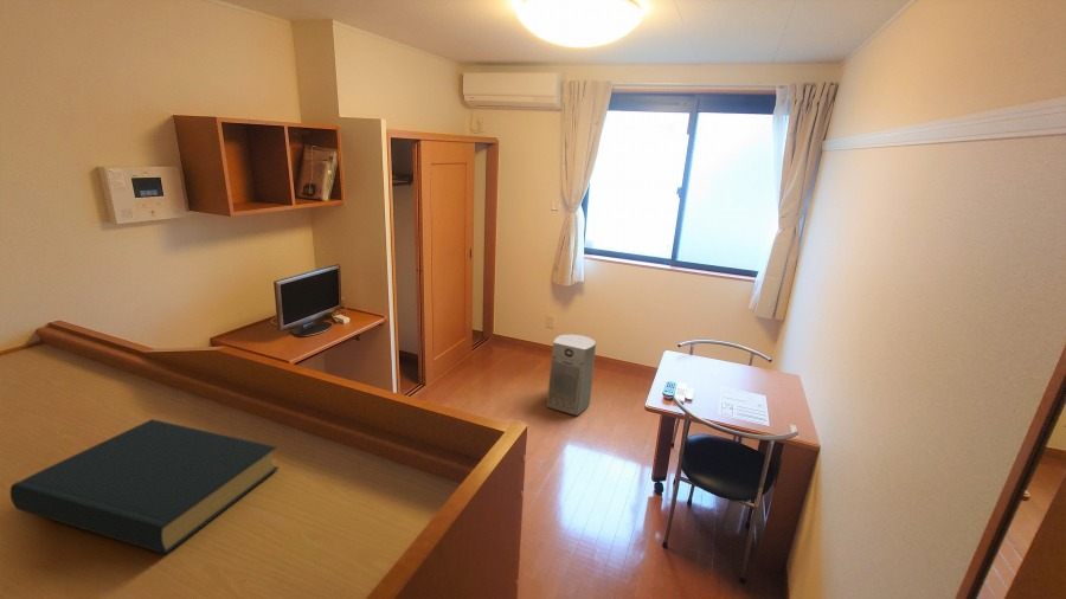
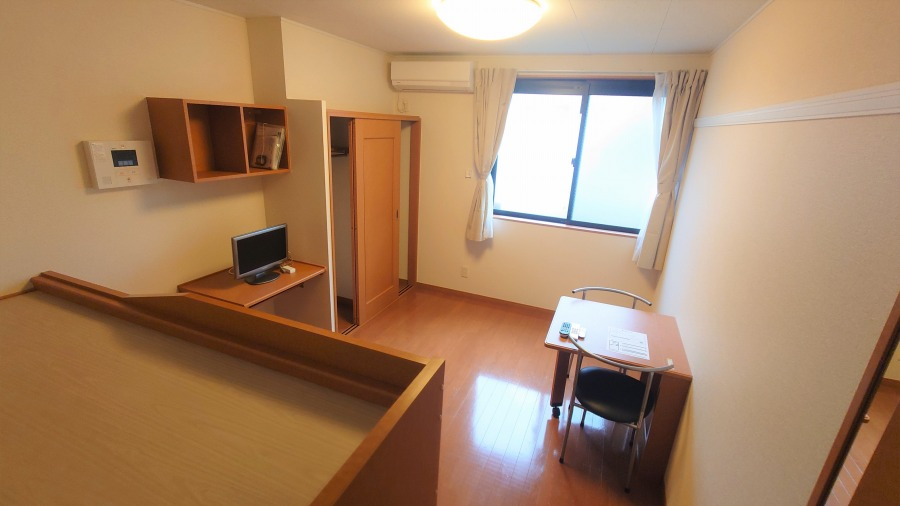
- fan (572, 372)
- hardback book (156, 476)
